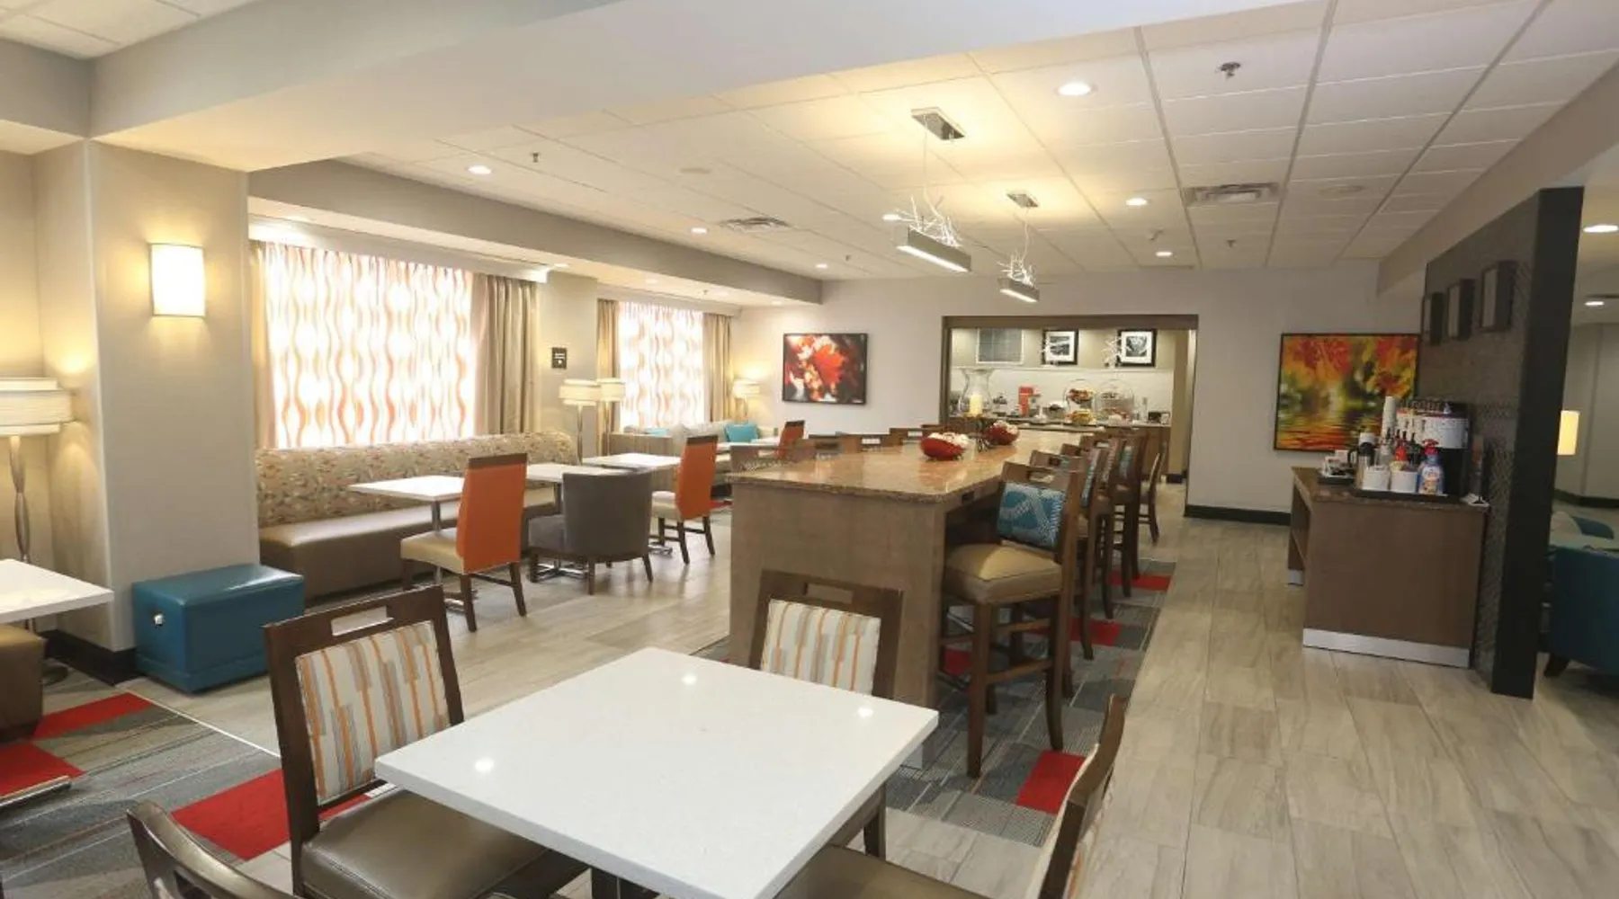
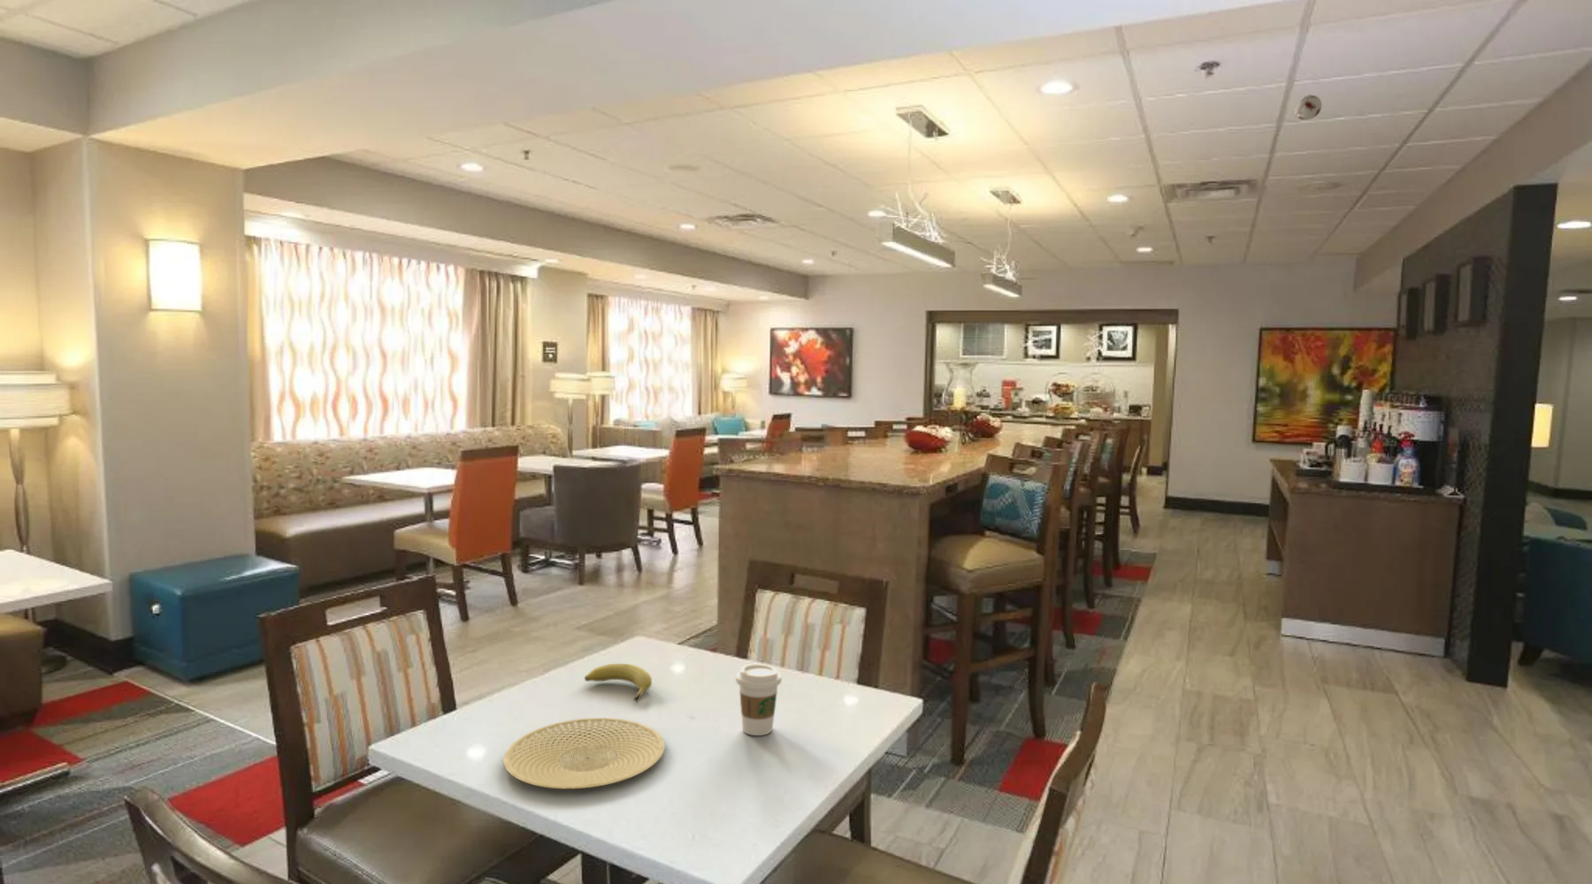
+ smoke detector (1308, 107)
+ coffee cup (758, 699)
+ plate (586, 752)
+ fruit (624, 678)
